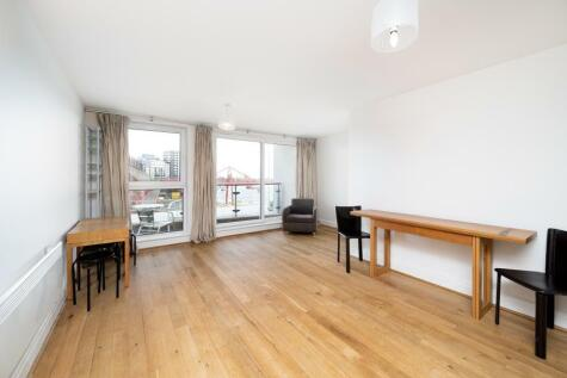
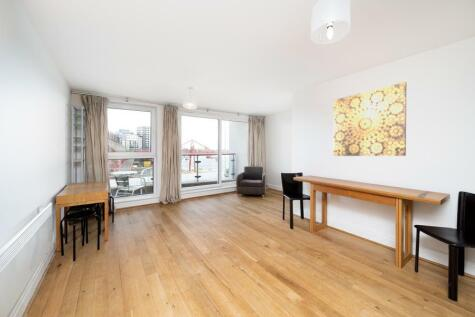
+ wall art (365, 124)
